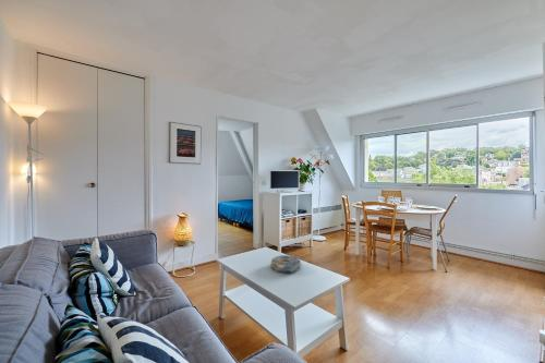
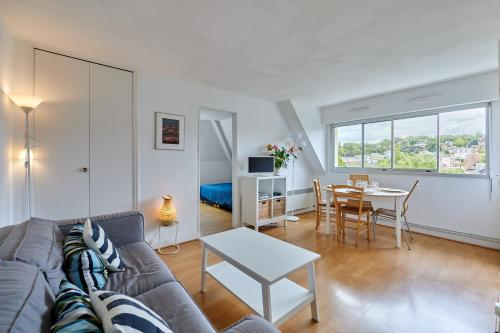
- decorative bowl (286, 263)
